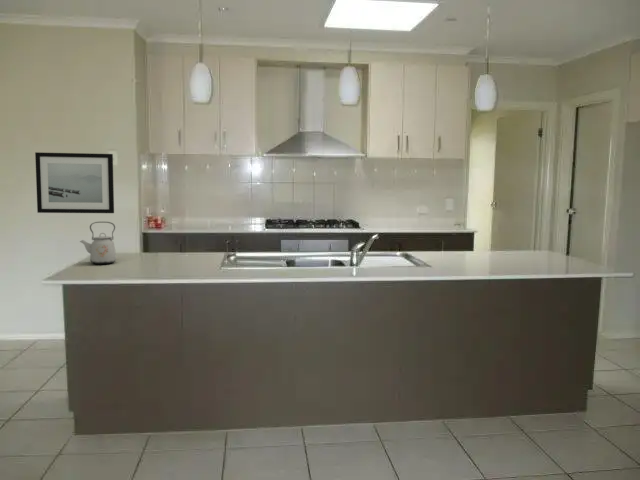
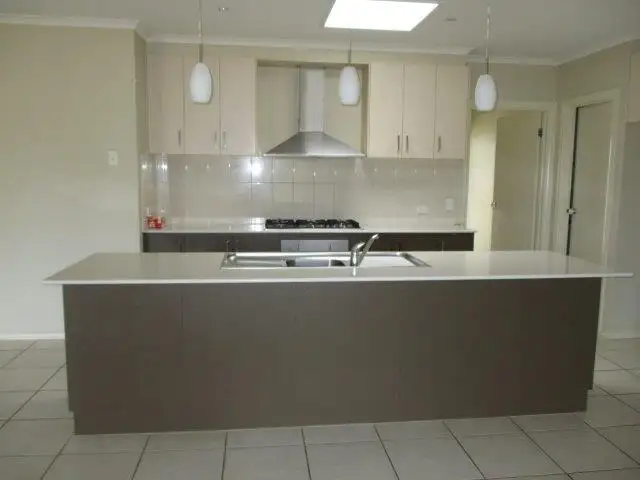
- kettle (97, 242)
- wall art (75, 183)
